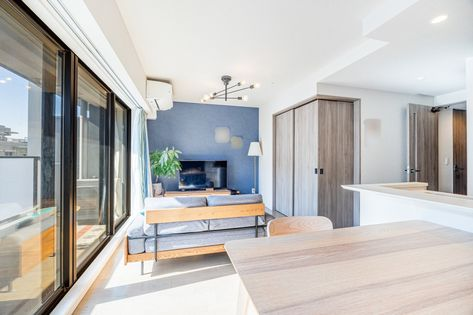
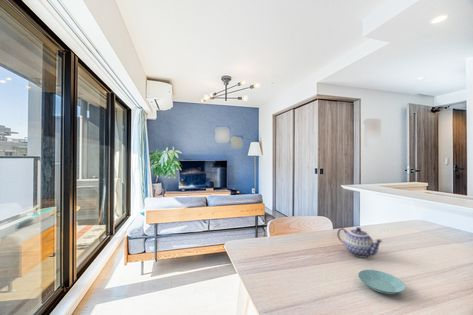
+ teapot (358, 240)
+ saucer (380, 283)
